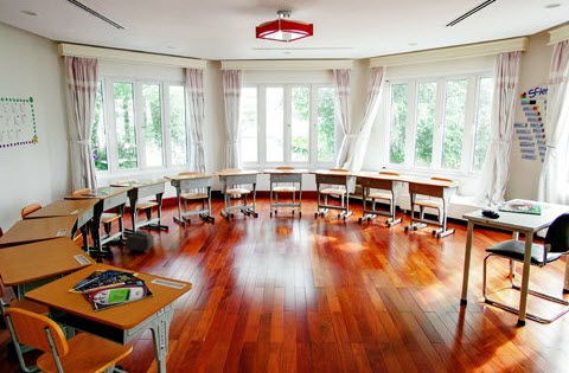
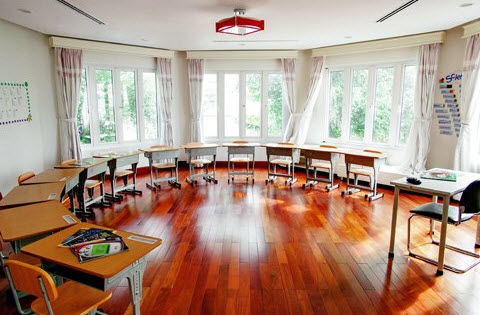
- backpack (139, 239)
